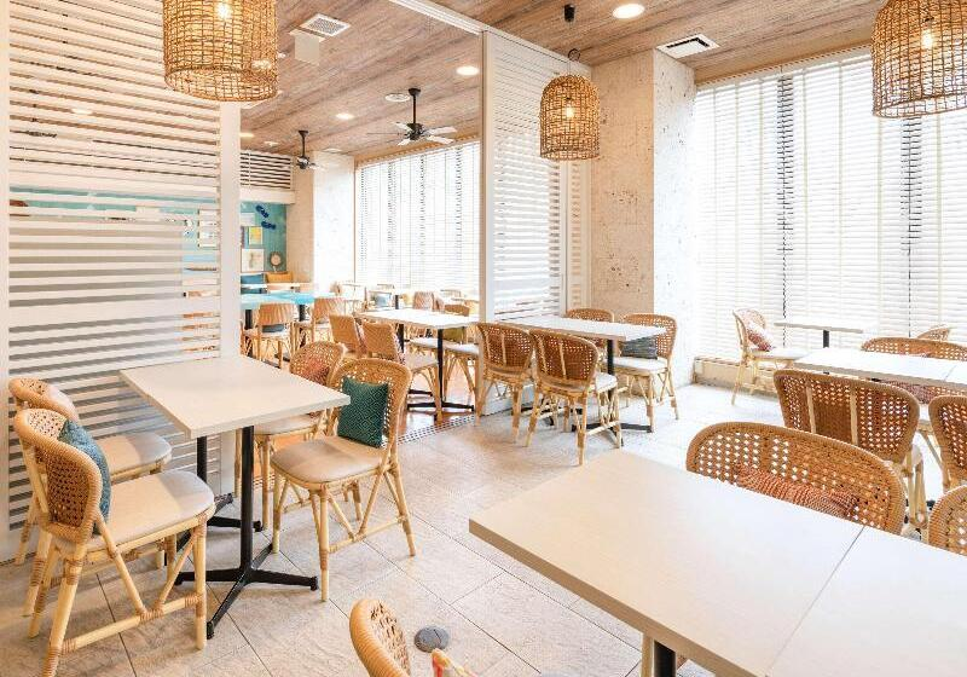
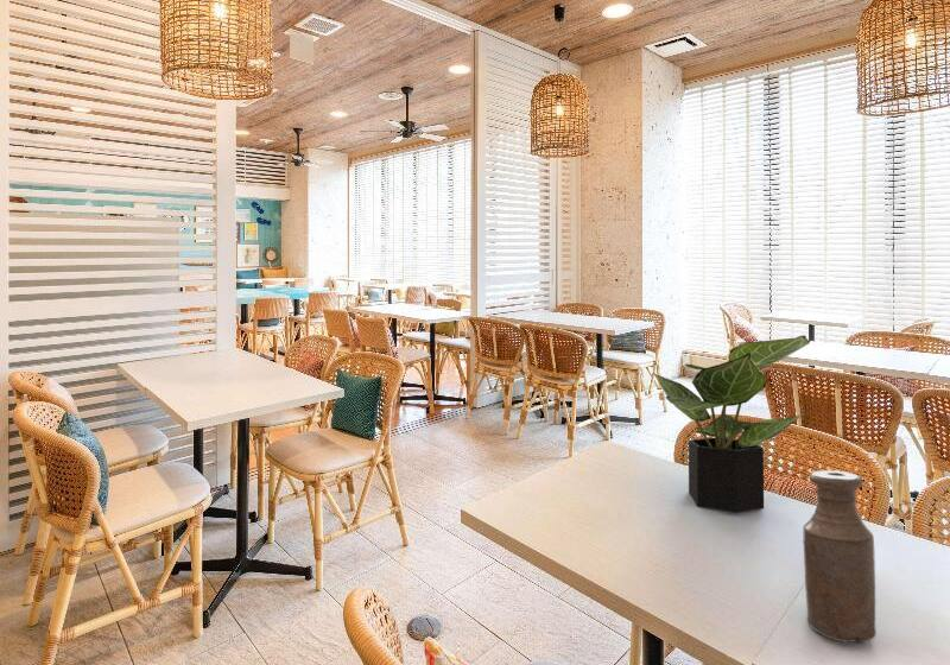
+ potted plant (739, 422)
+ bottle (838, 552)
